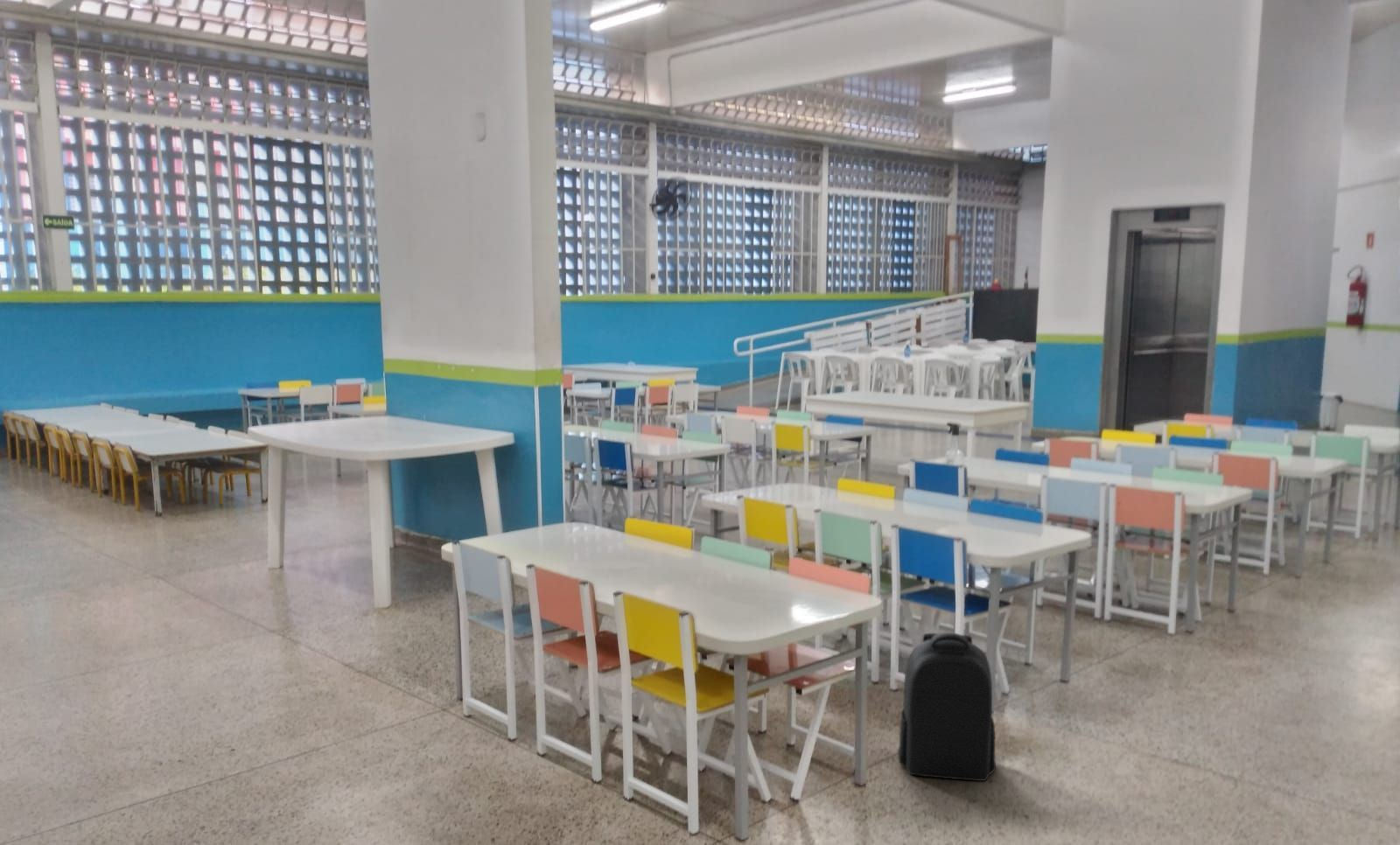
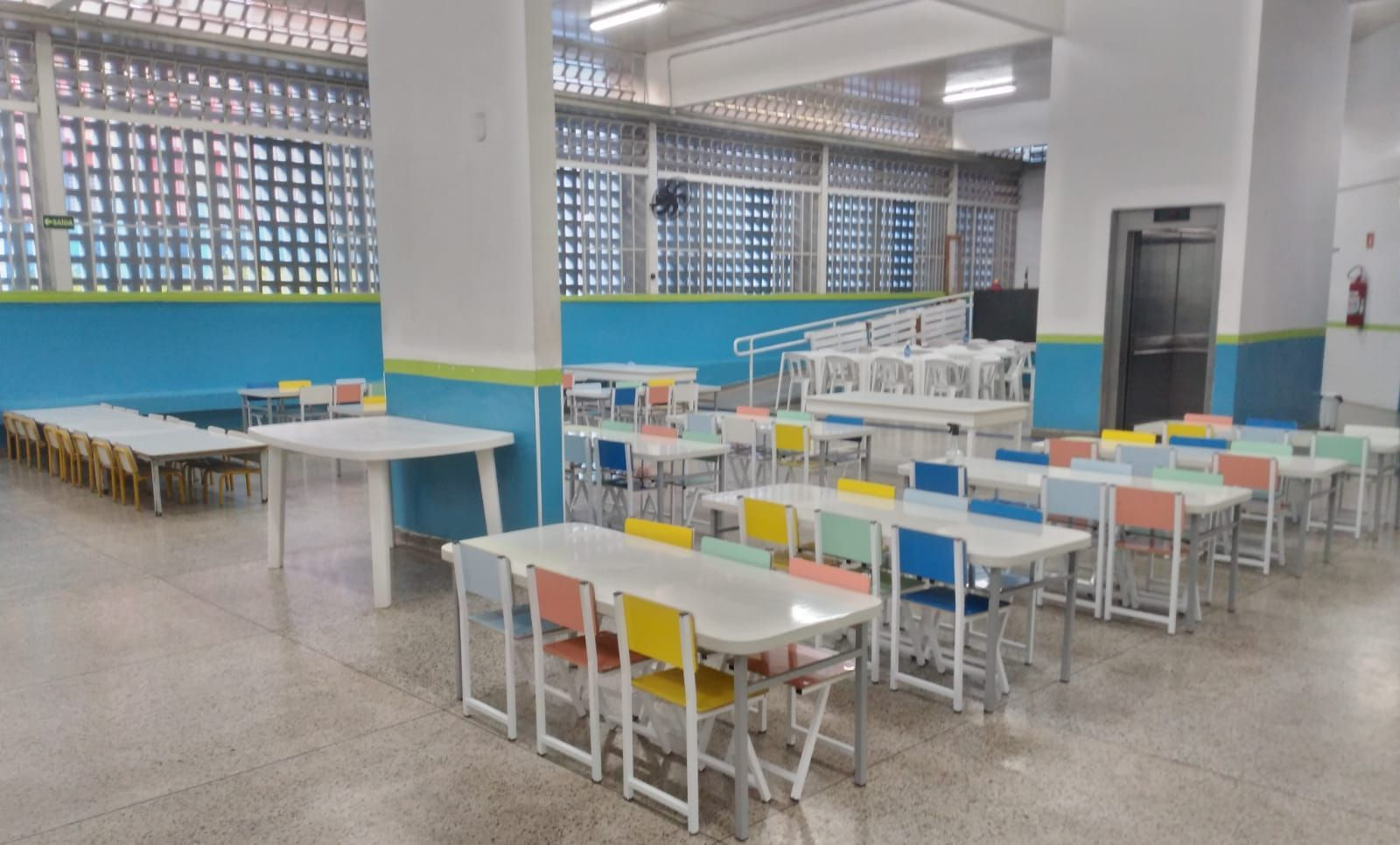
- backpack (948, 696)
